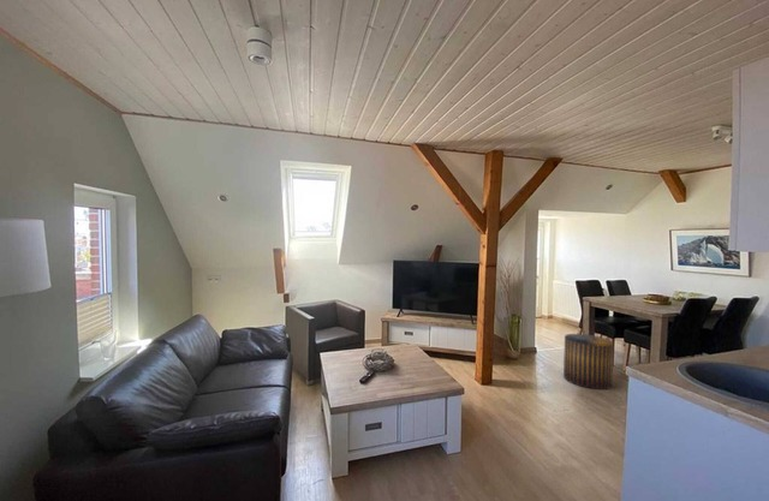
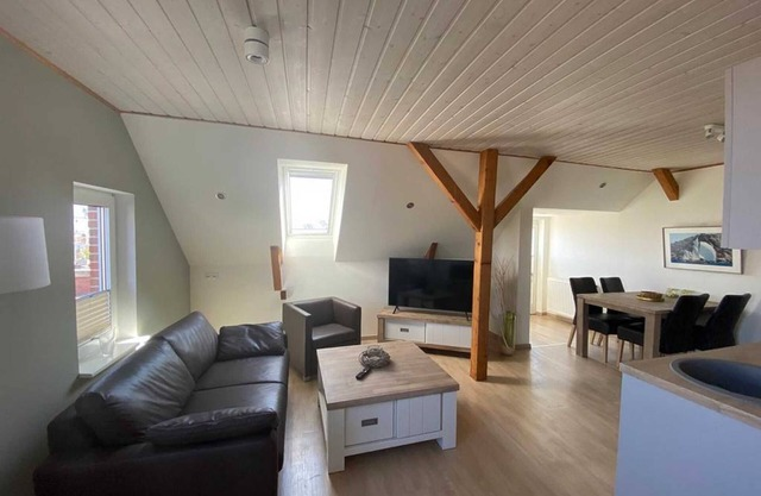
- stool (588, 359)
